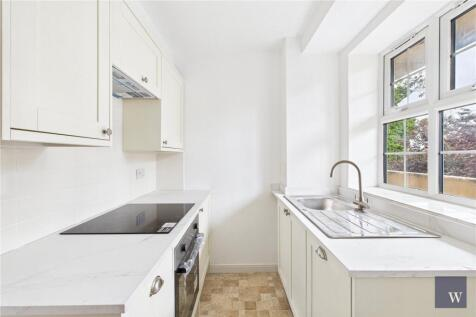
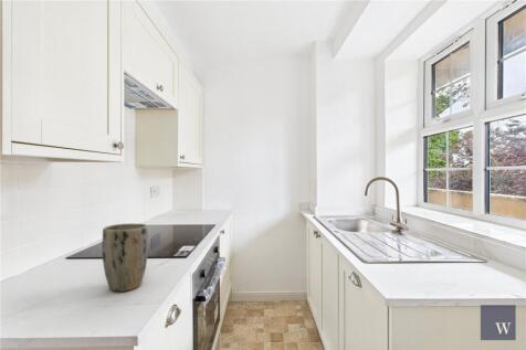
+ plant pot (125, 256)
